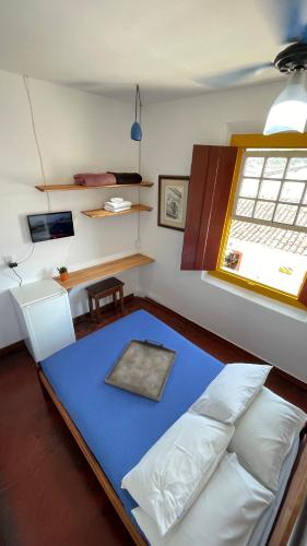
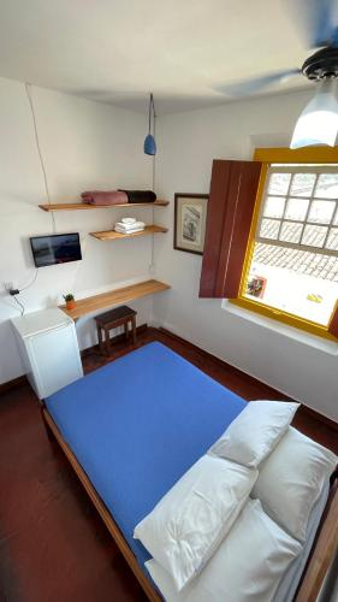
- serving tray (143, 363)
